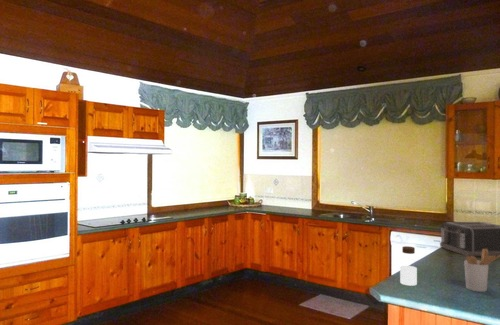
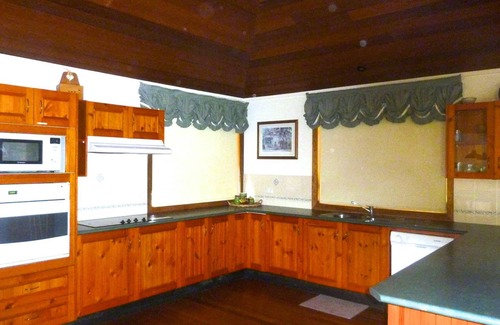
- jar (408, 266)
- toaster (472, 237)
- utensil holder (481, 270)
